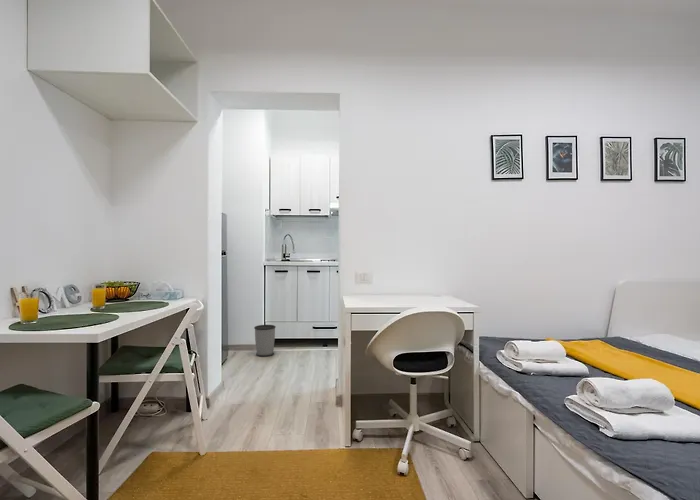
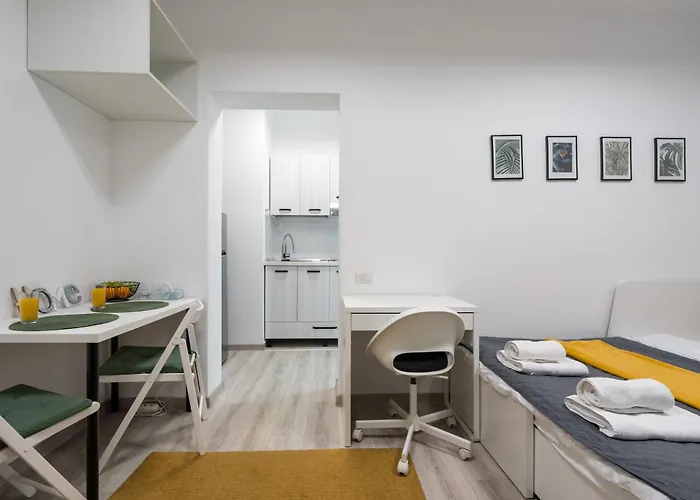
- wastebasket (265, 340)
